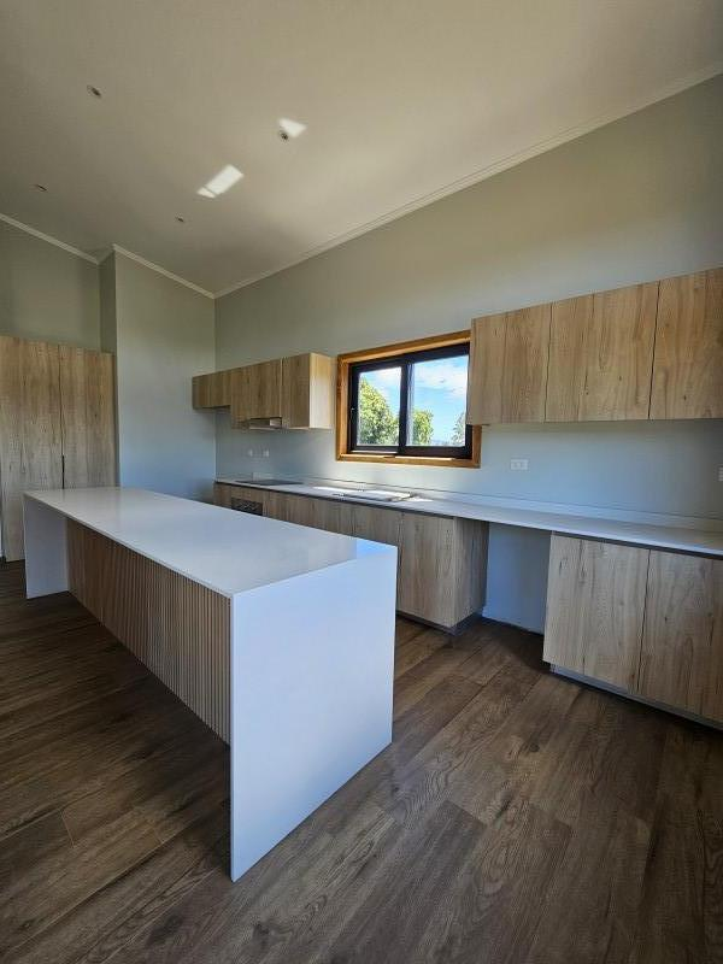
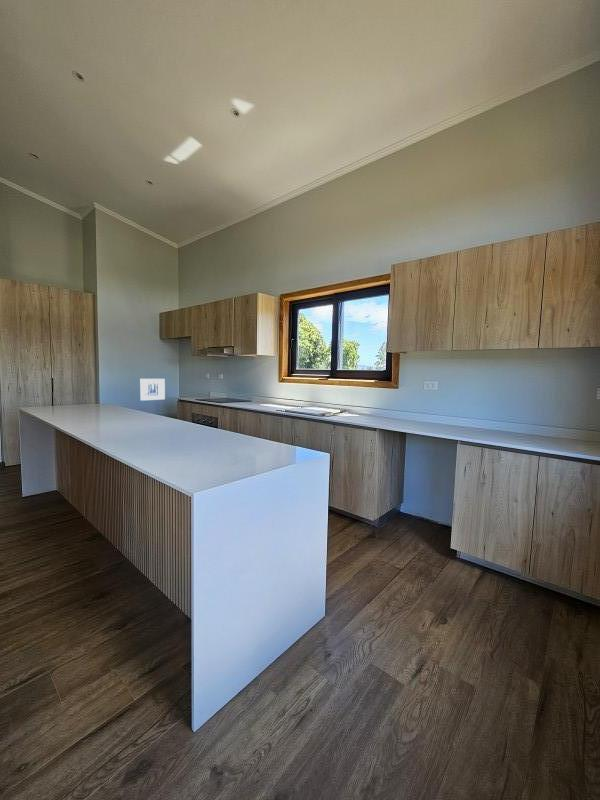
+ wall art (152, 389)
